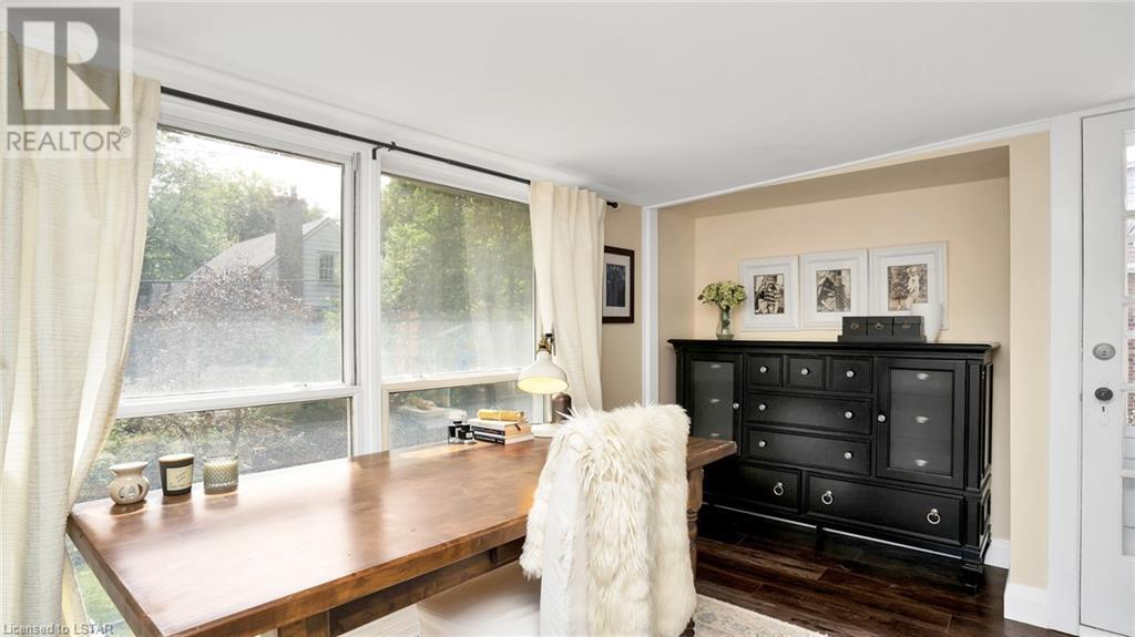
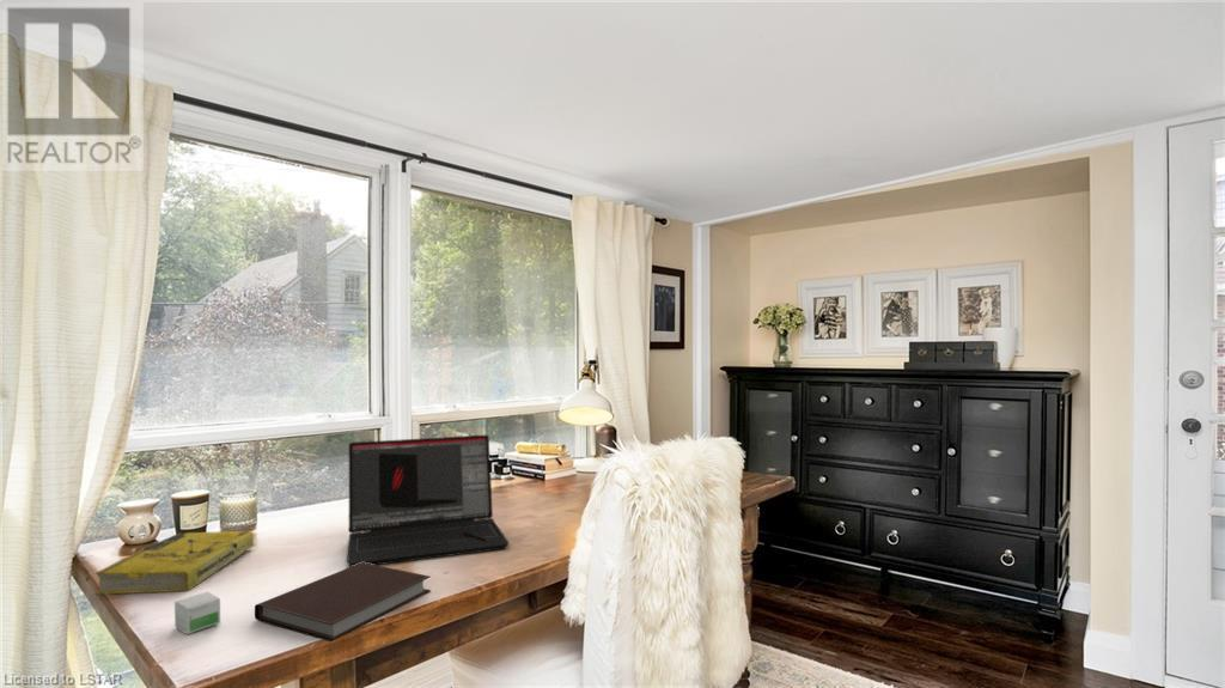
+ notebook (347, 596)
+ book (182, 558)
+ laptop (426, 493)
+ small box (197, 611)
